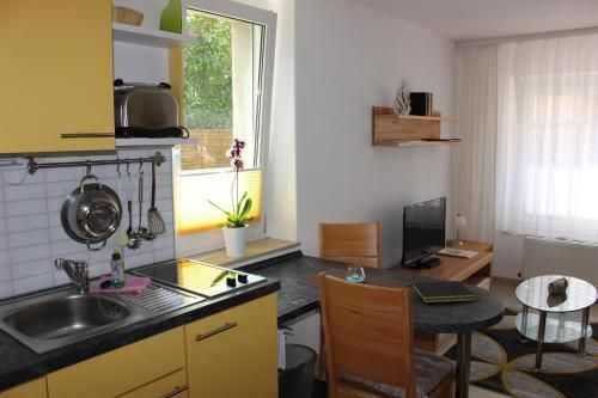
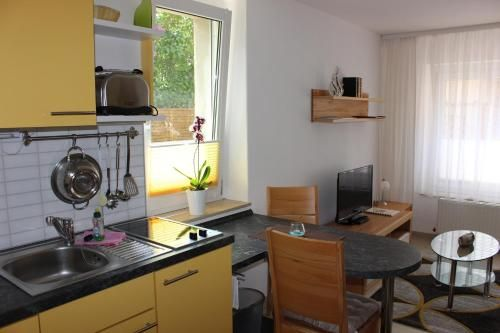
- notepad (443, 290)
